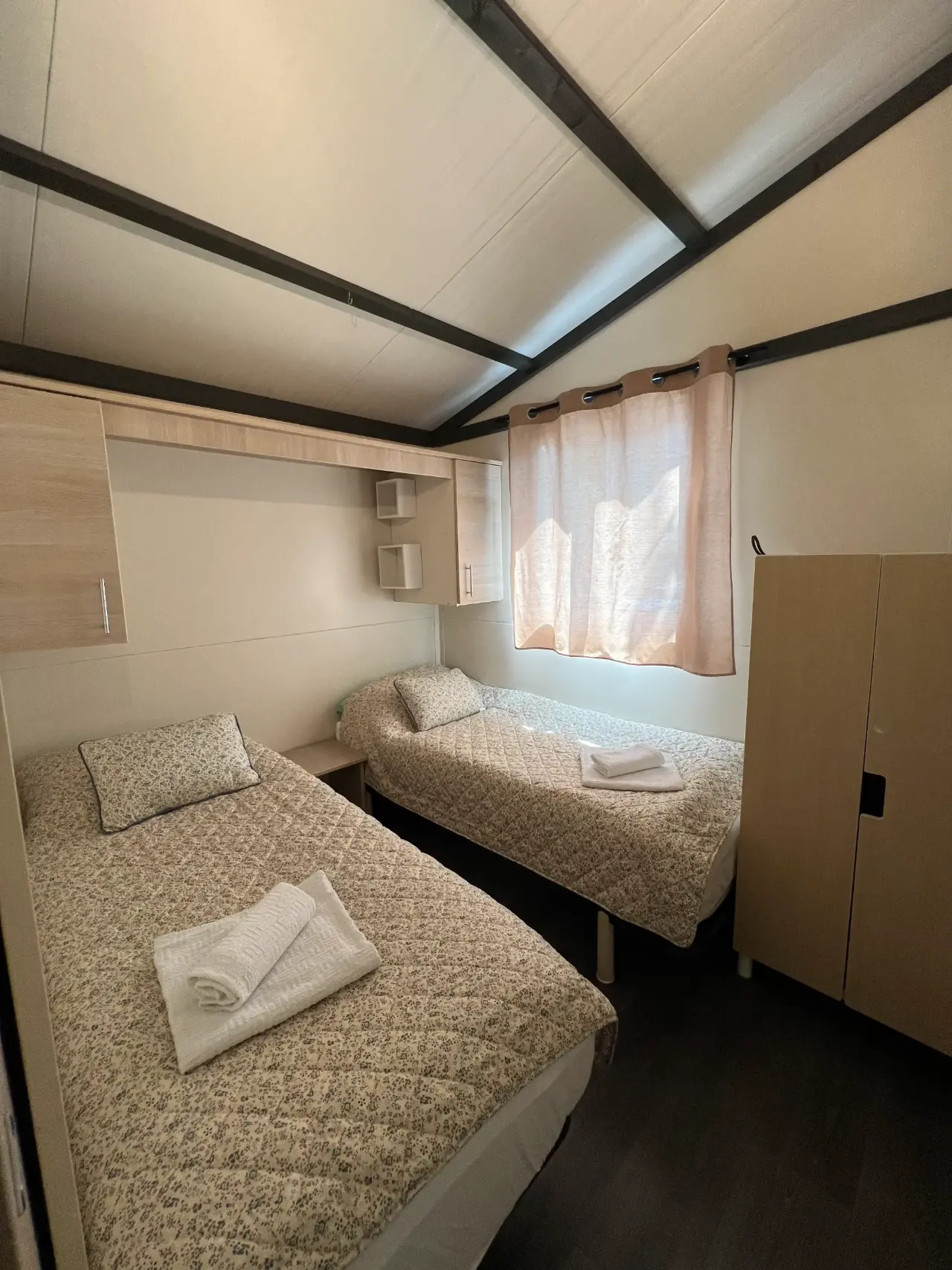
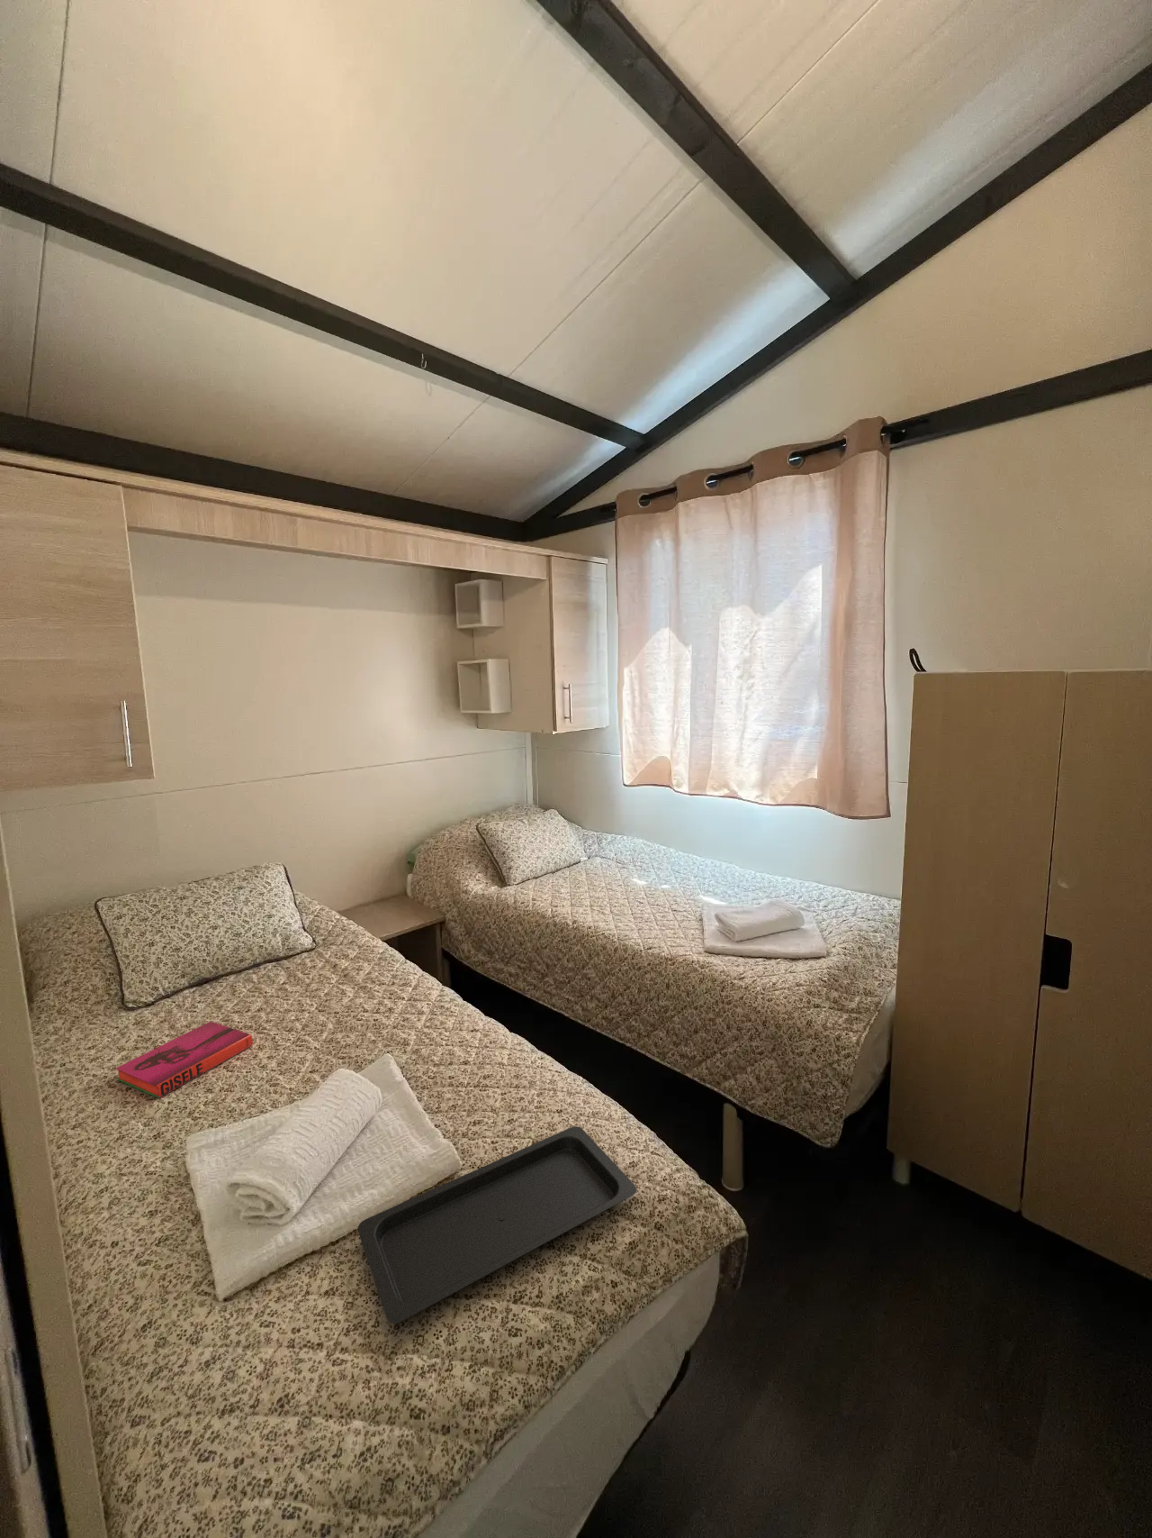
+ serving tray (501, 1212)
+ hardback book (188, 1056)
